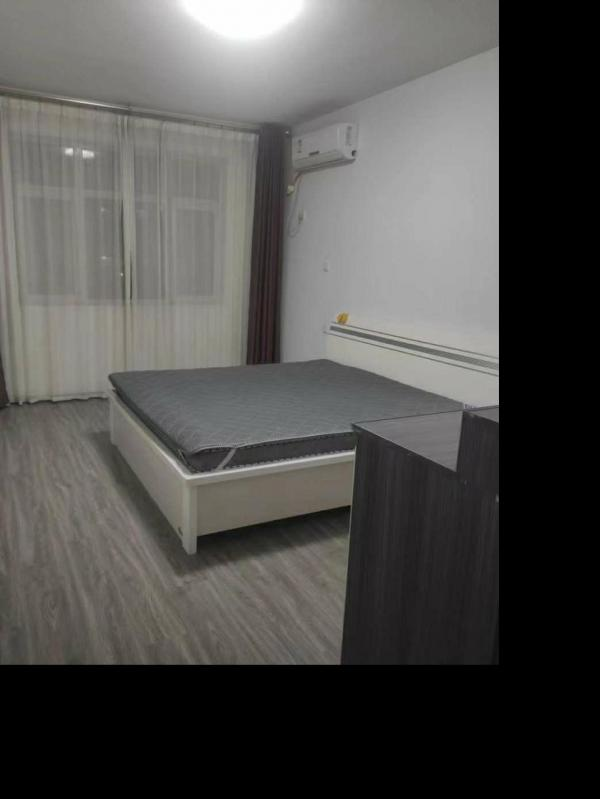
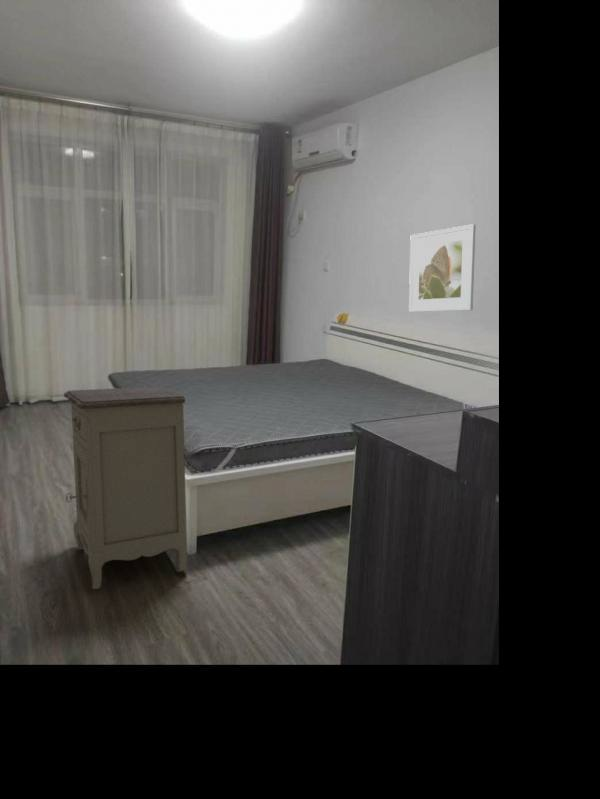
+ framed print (440, 271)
+ nightstand (118, 479)
